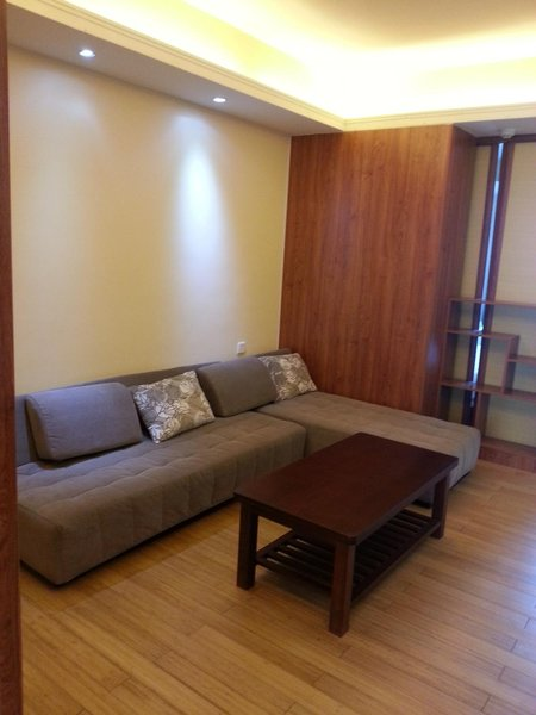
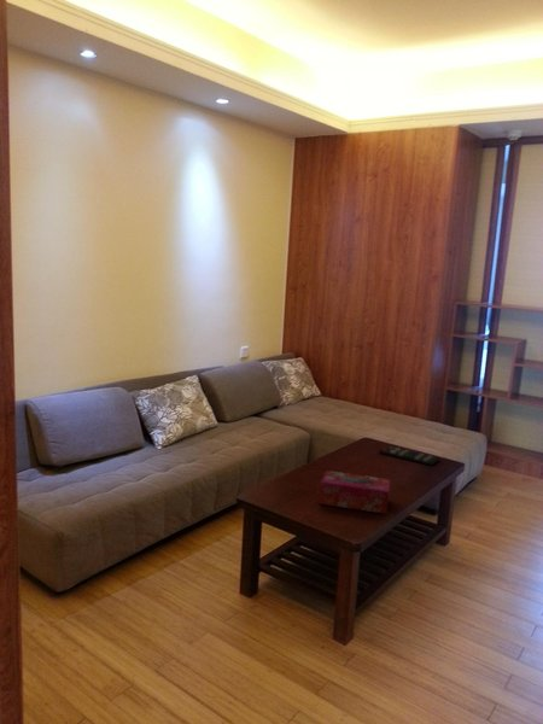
+ tissue box (355, 491)
+ remote control (408, 454)
